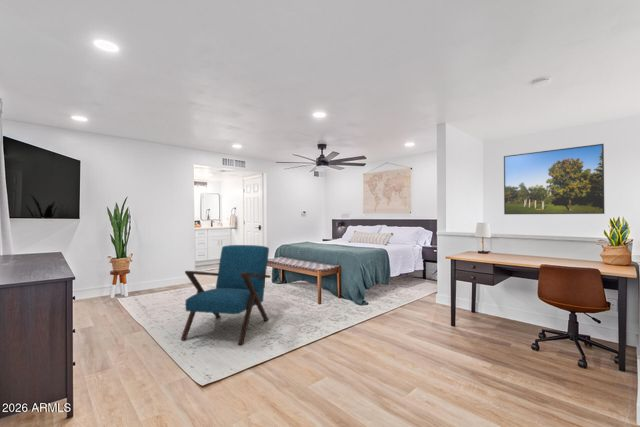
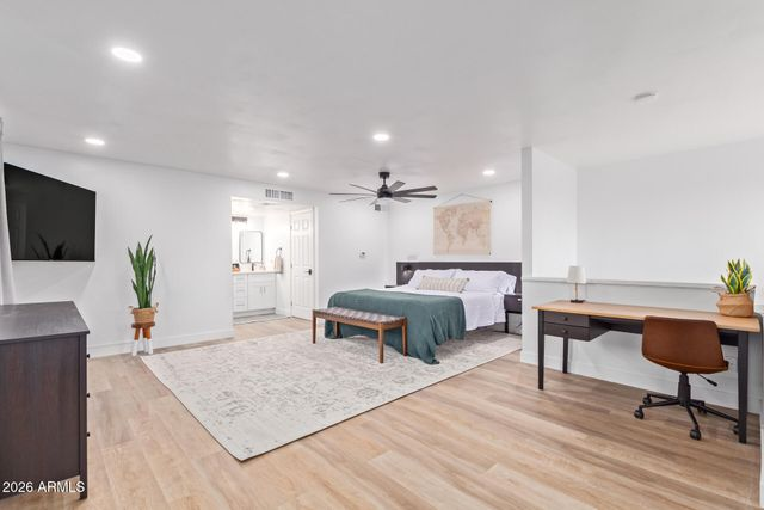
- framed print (549, 182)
- armchair (231, 287)
